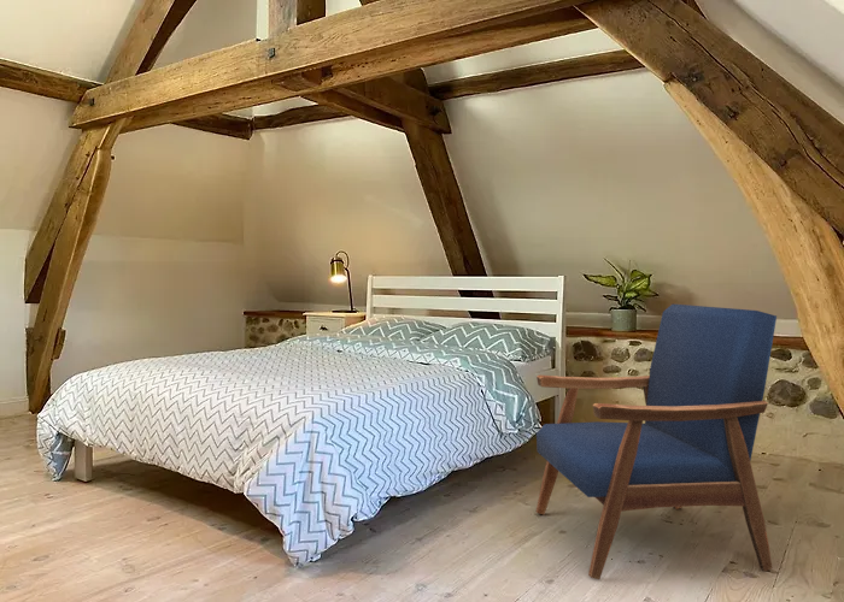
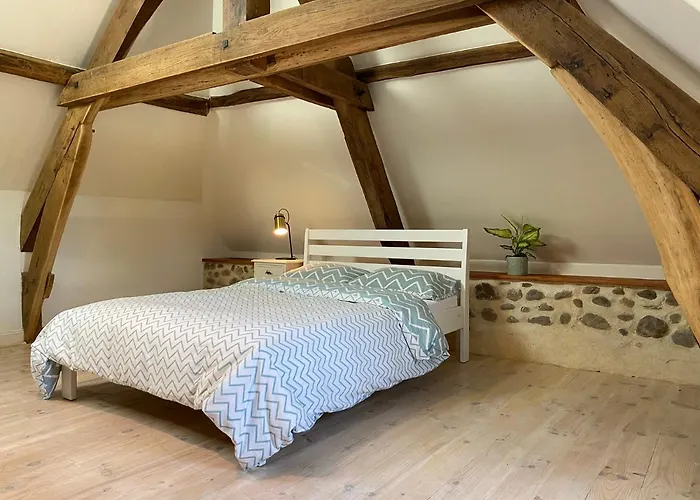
- armchair (644, 424)
